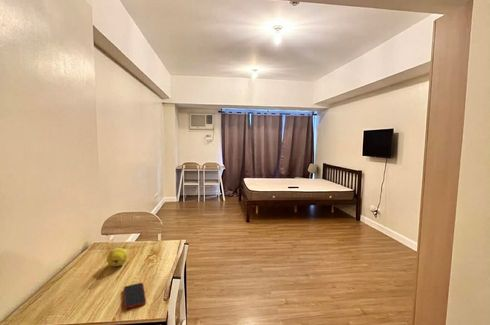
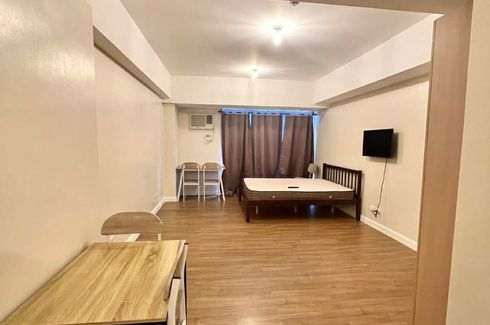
- smartphone (134, 294)
- fruit (117, 257)
